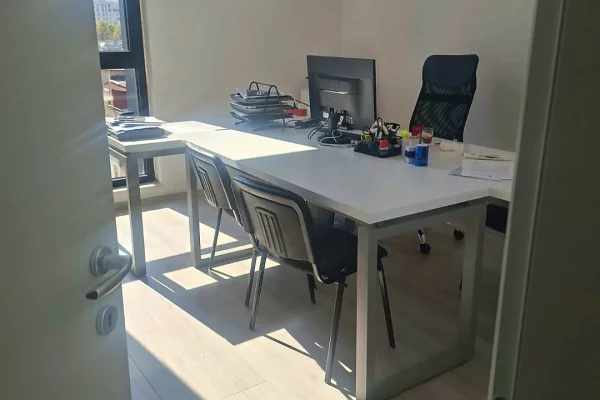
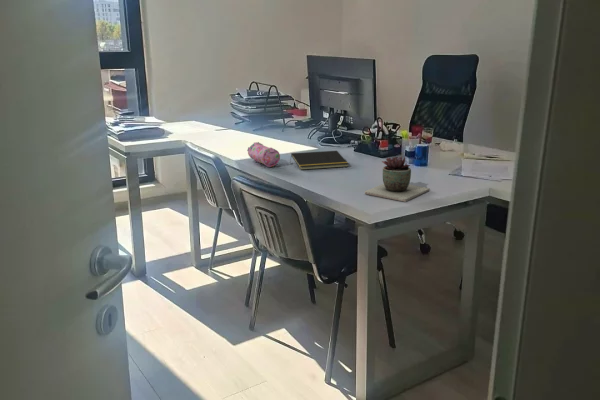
+ notepad (319, 159)
+ succulent plant (398, 174)
+ pencil case (263, 153)
